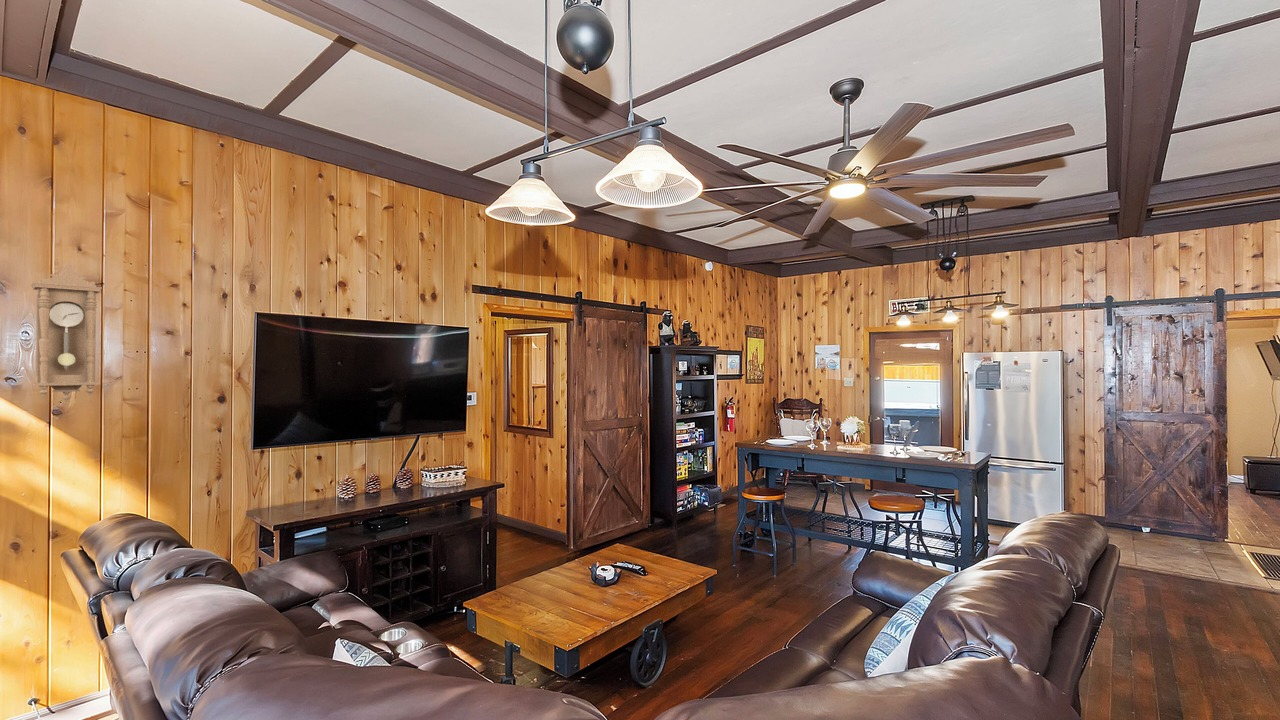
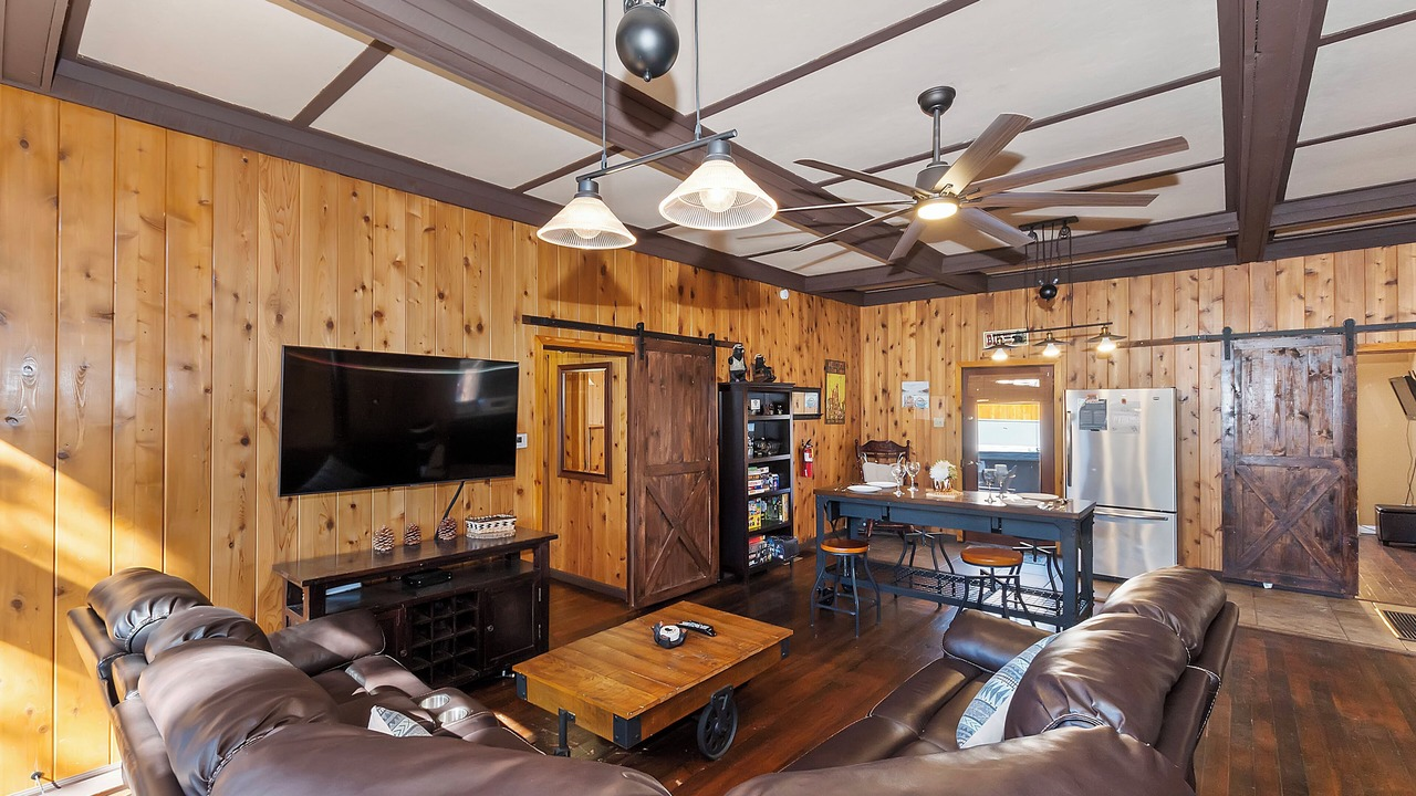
- pendulum clock (66, 333)
